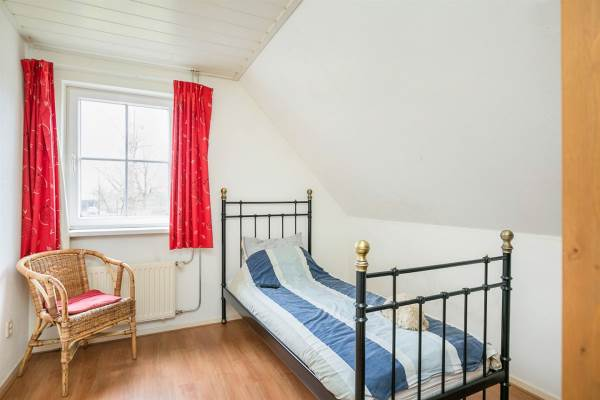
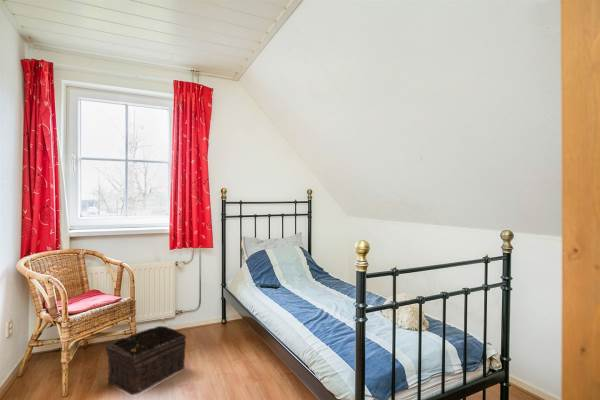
+ basket (145, 351)
